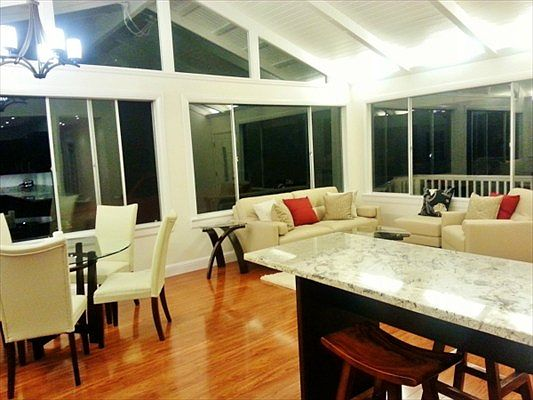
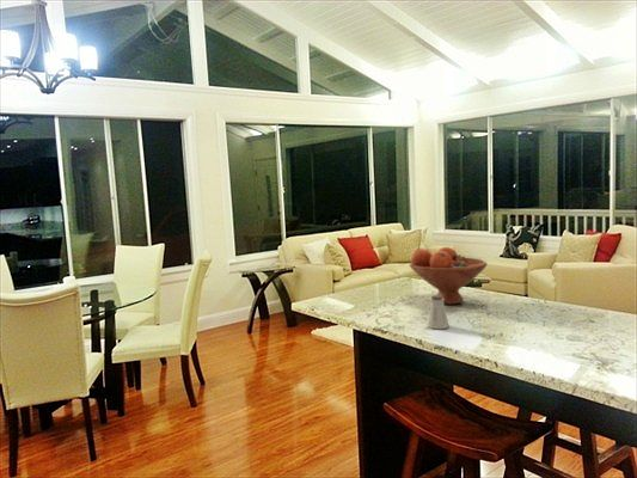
+ saltshaker (437, 311)
+ fruit bowl (447, 274)
